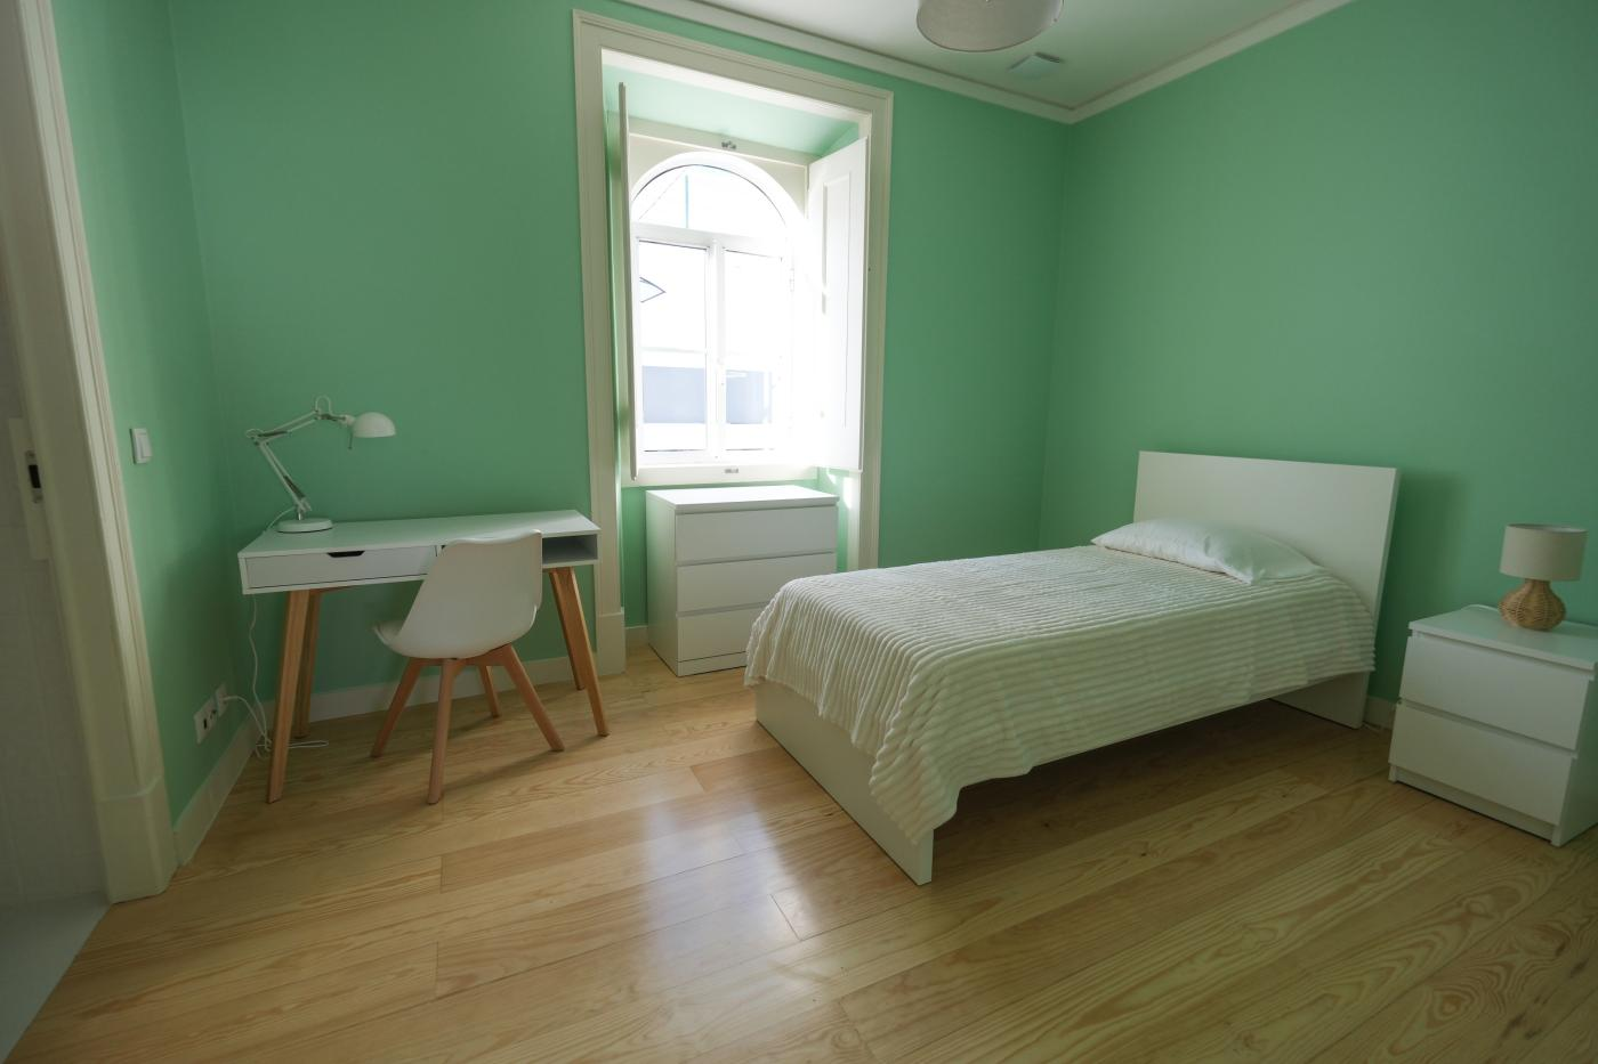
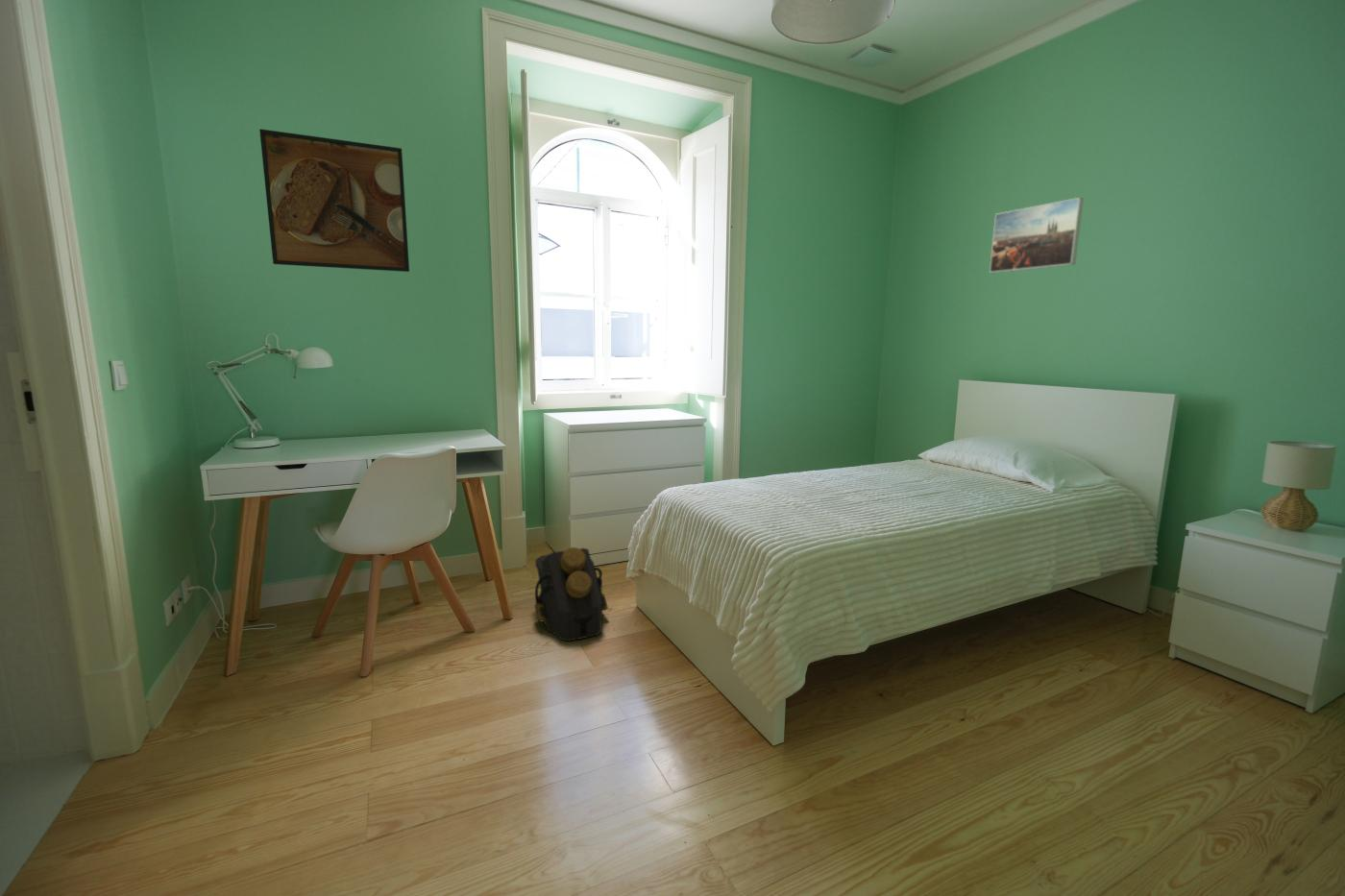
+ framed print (339, 205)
+ backpack (569, 581)
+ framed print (1033, 237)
